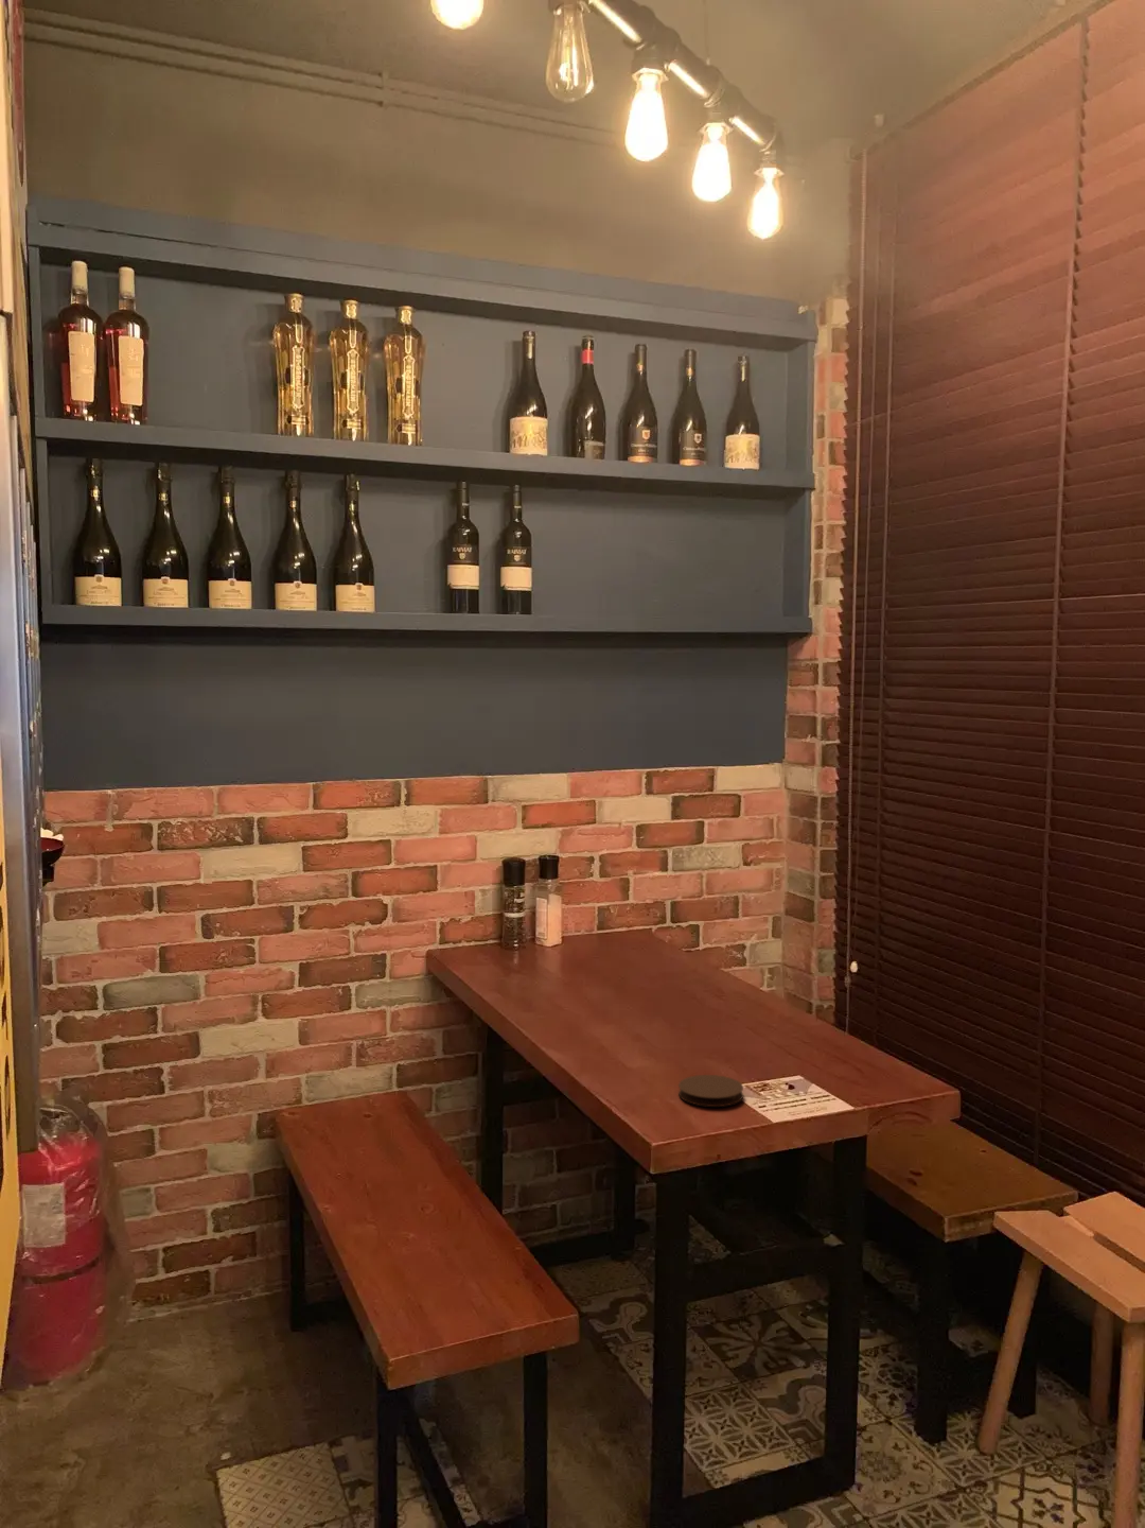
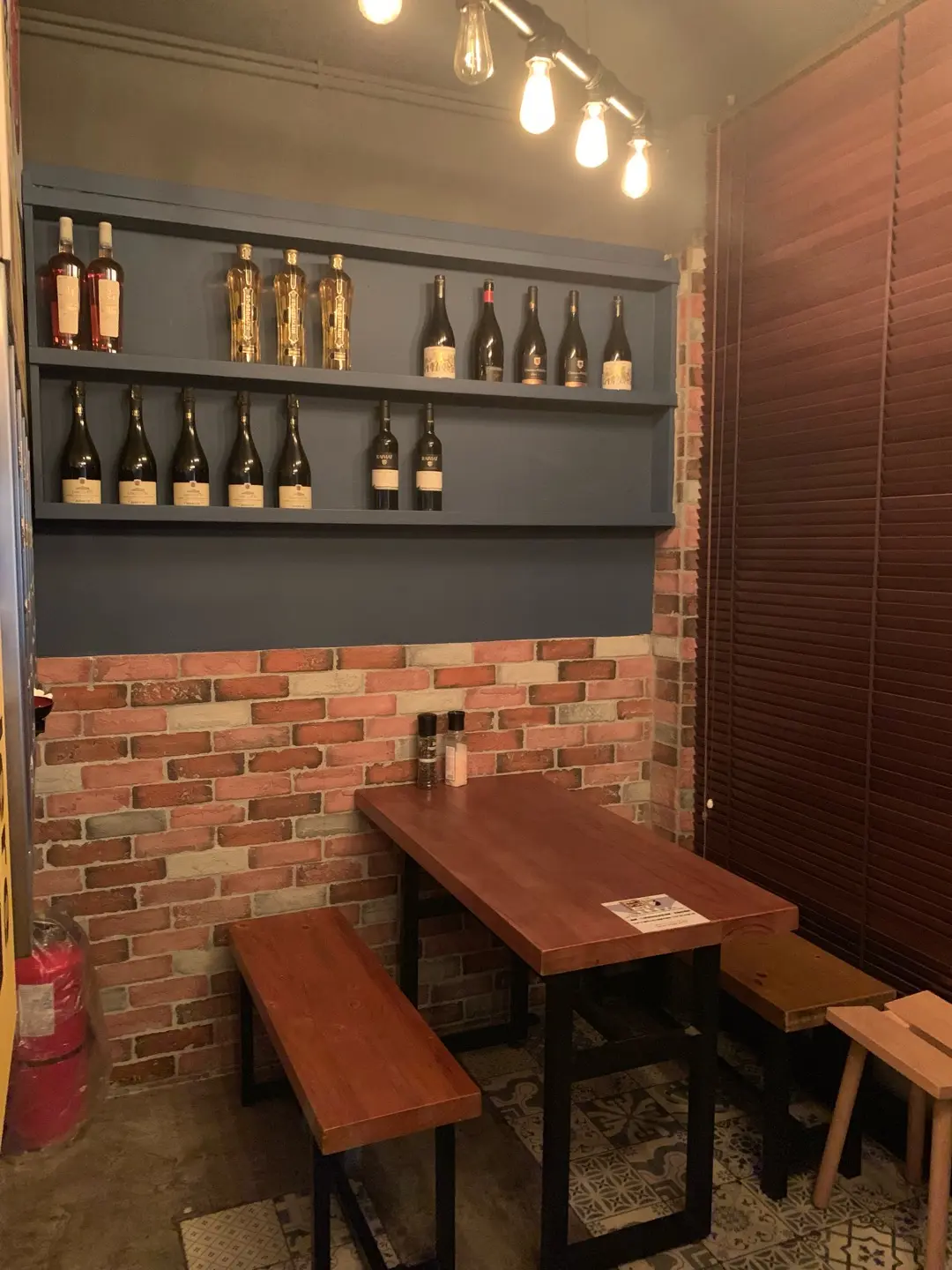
- coaster (711, 1090)
